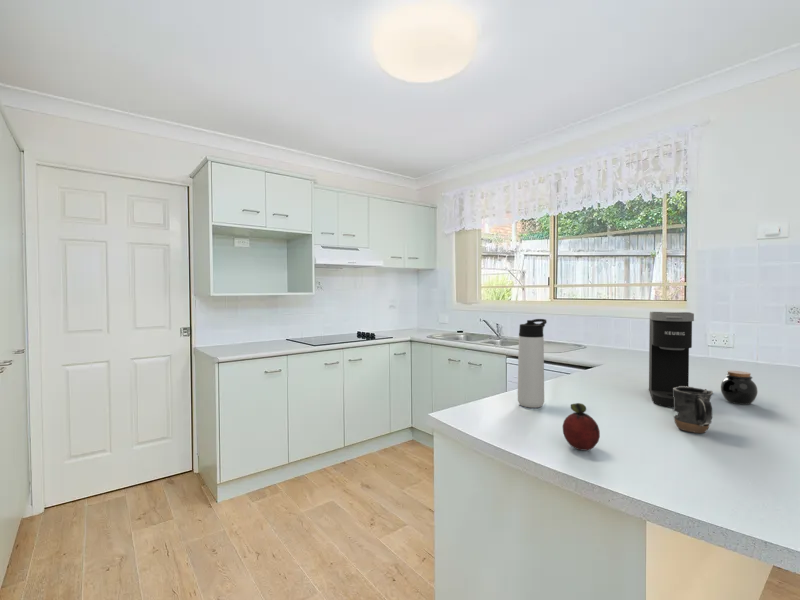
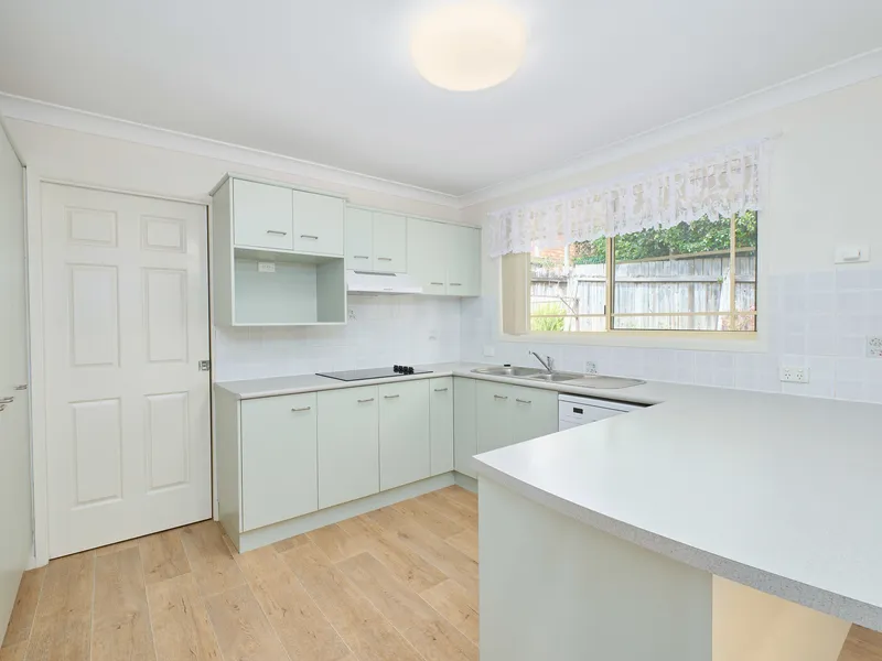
- jar (738, 387)
- fruit (580, 426)
- coffee maker (668, 355)
- mug (693, 409)
- thermos bottle (533, 361)
